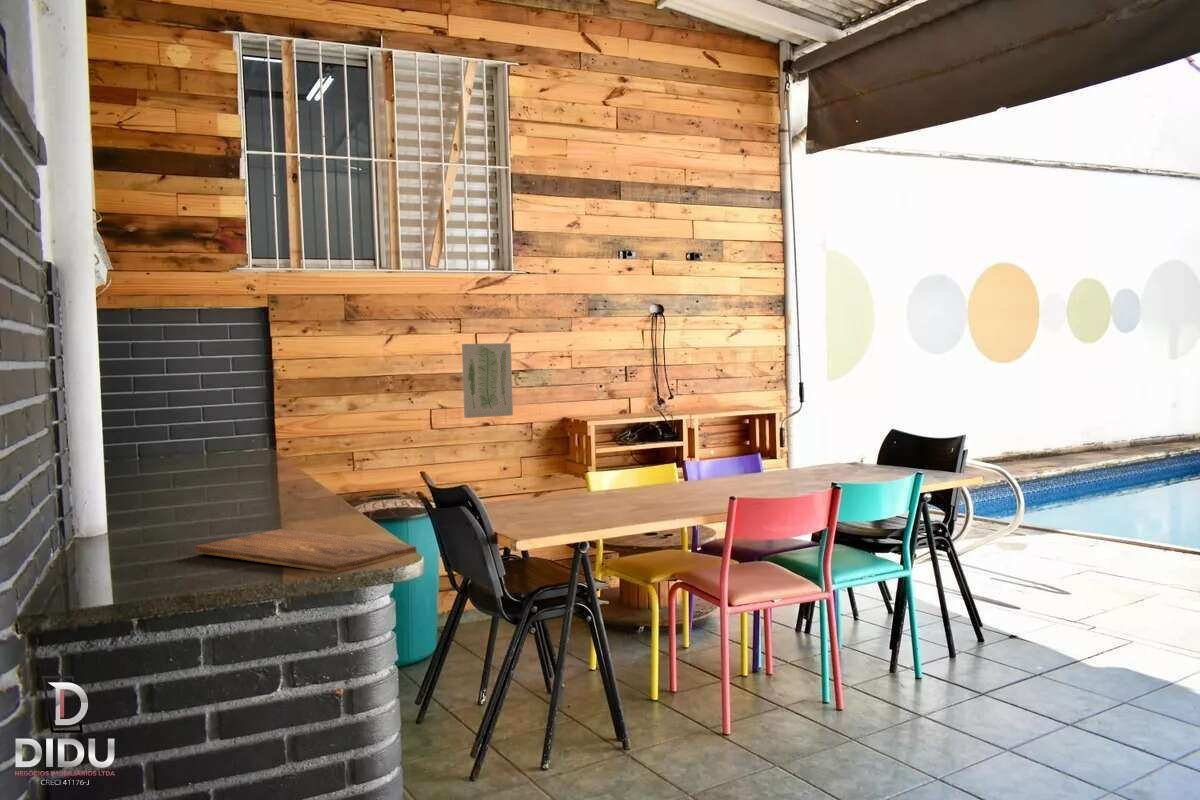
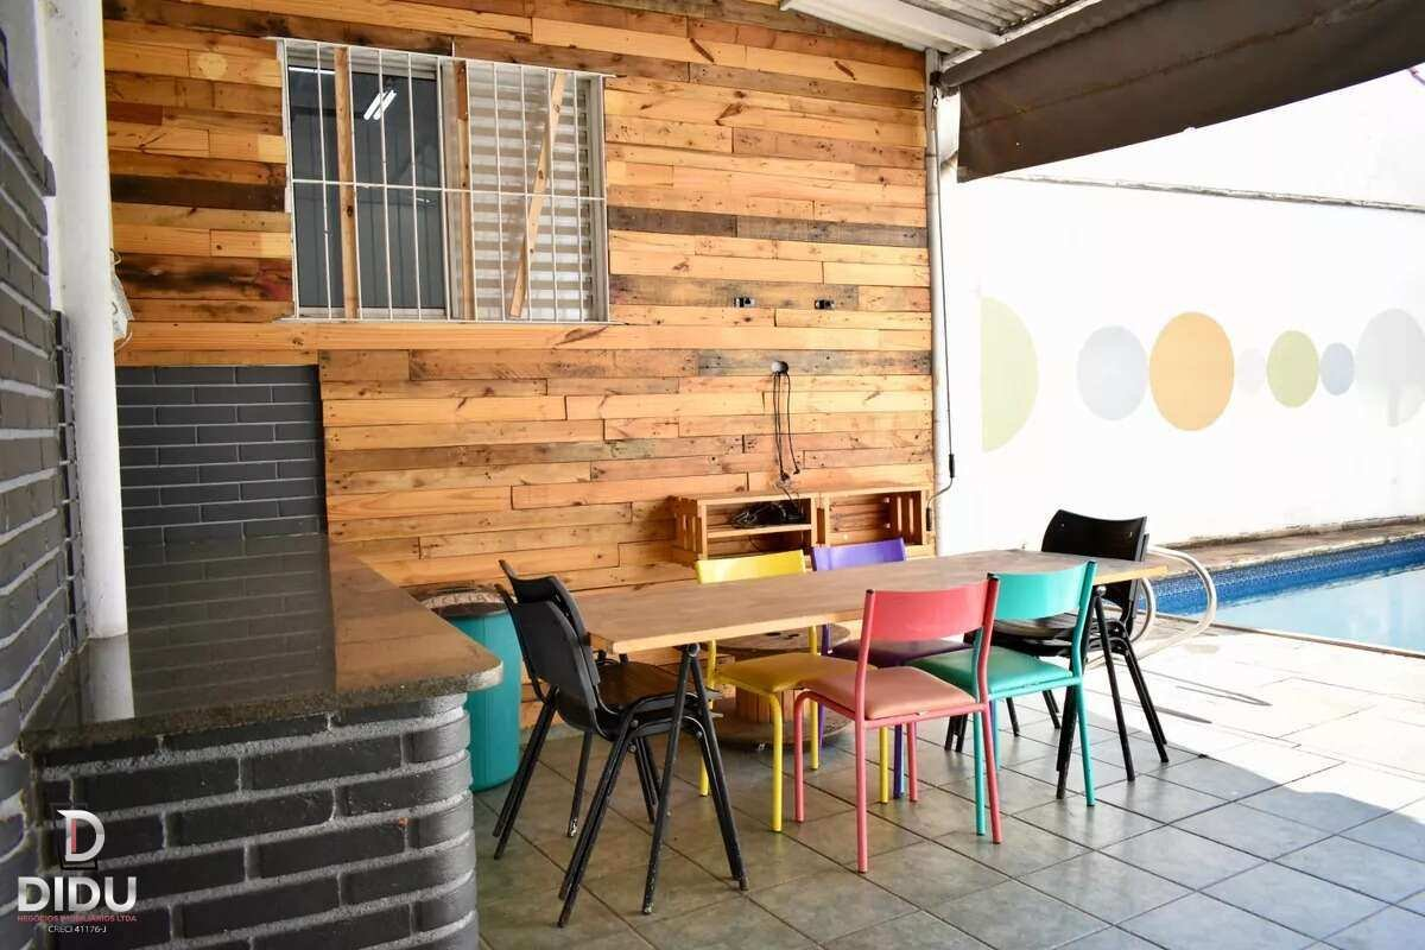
- cutting board (306, 548)
- wall art (487, 380)
